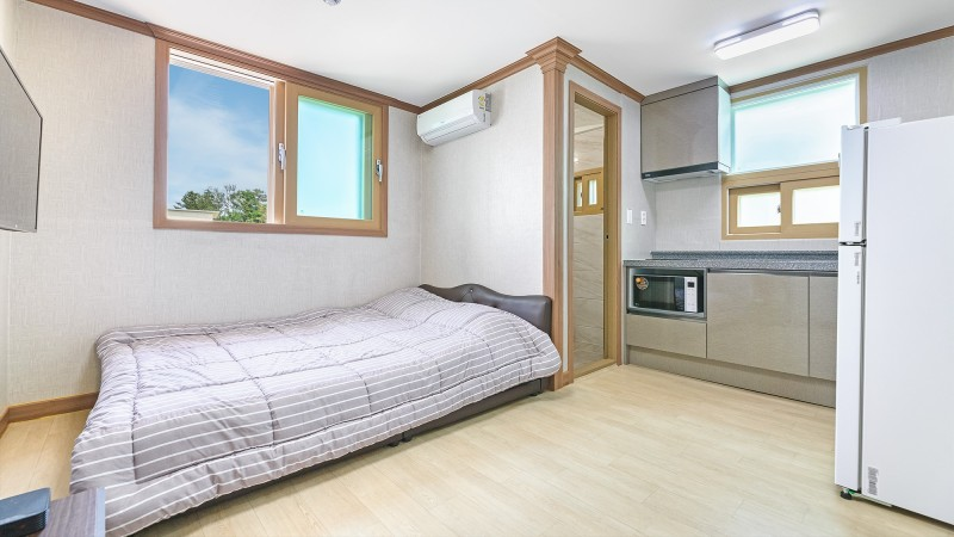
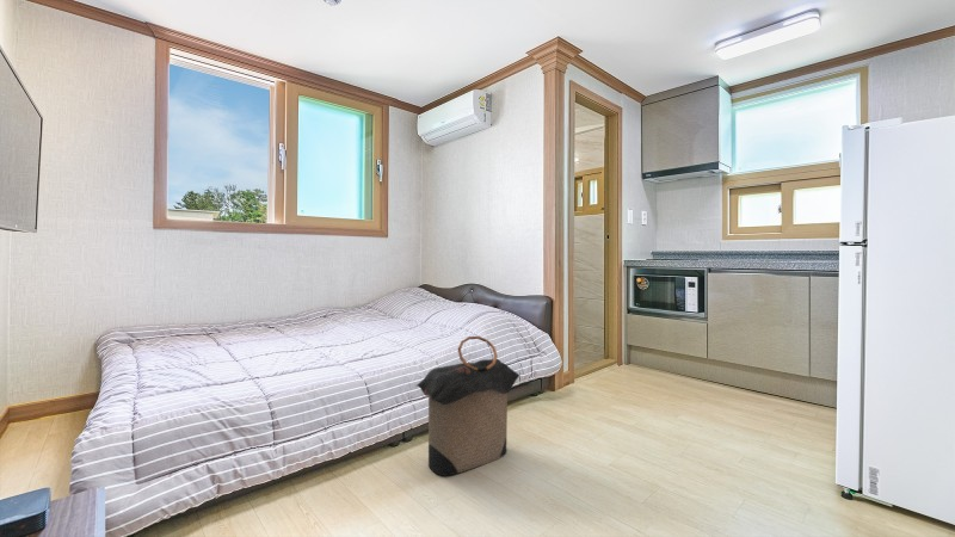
+ laundry hamper (468, 400)
